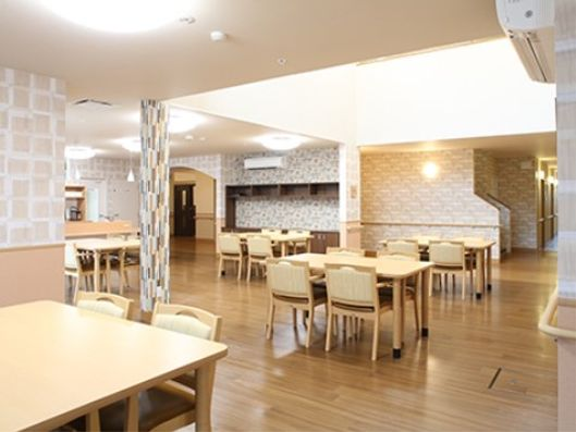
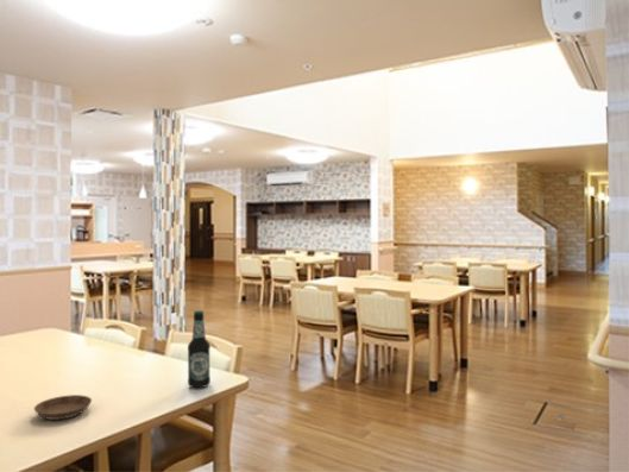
+ saucer (63, 408)
+ bottle (199, 348)
